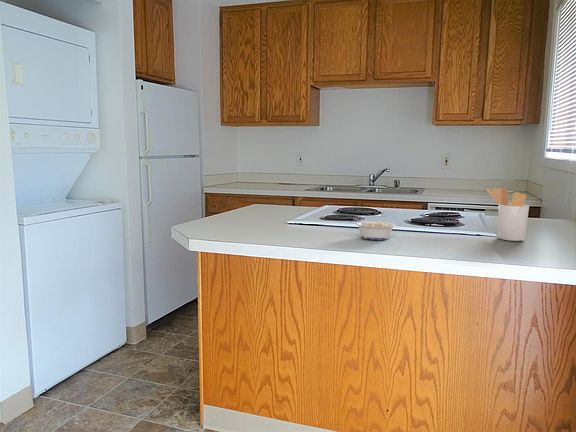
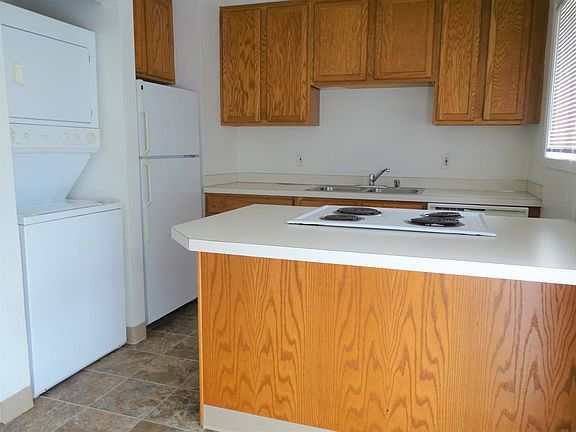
- legume (373, 229)
- utensil holder (506, 212)
